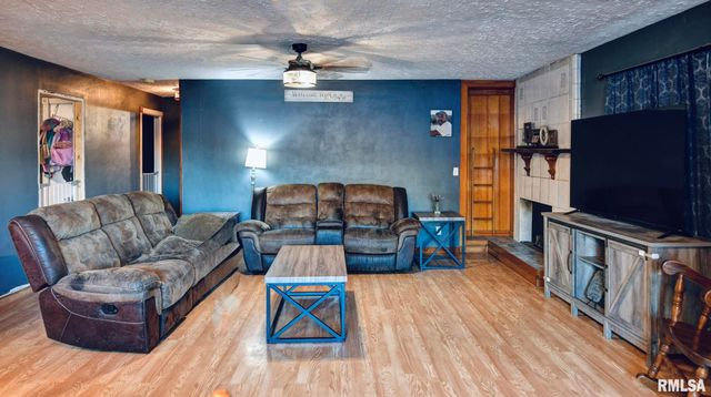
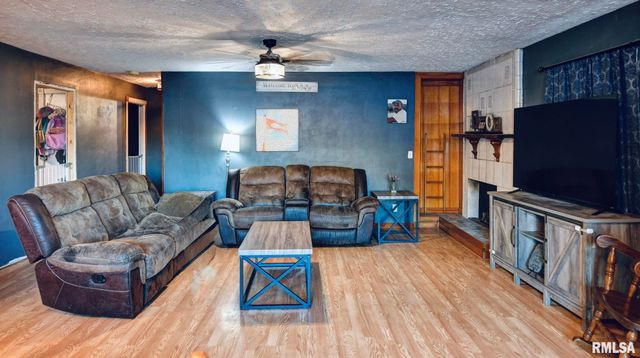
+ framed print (277, 130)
